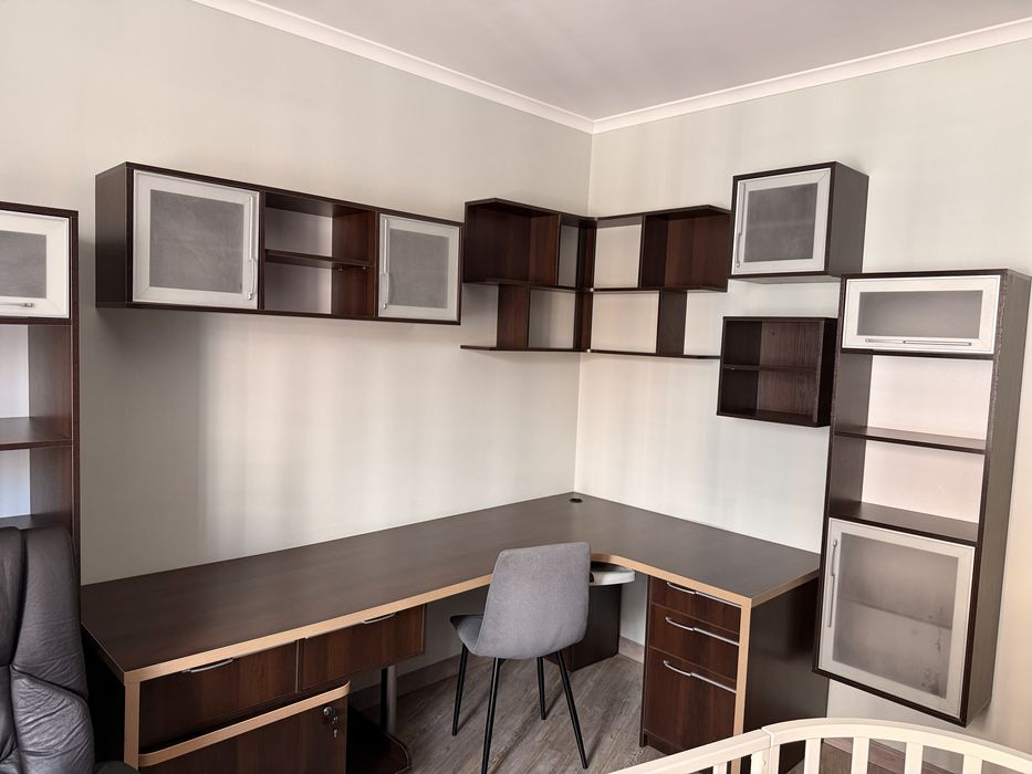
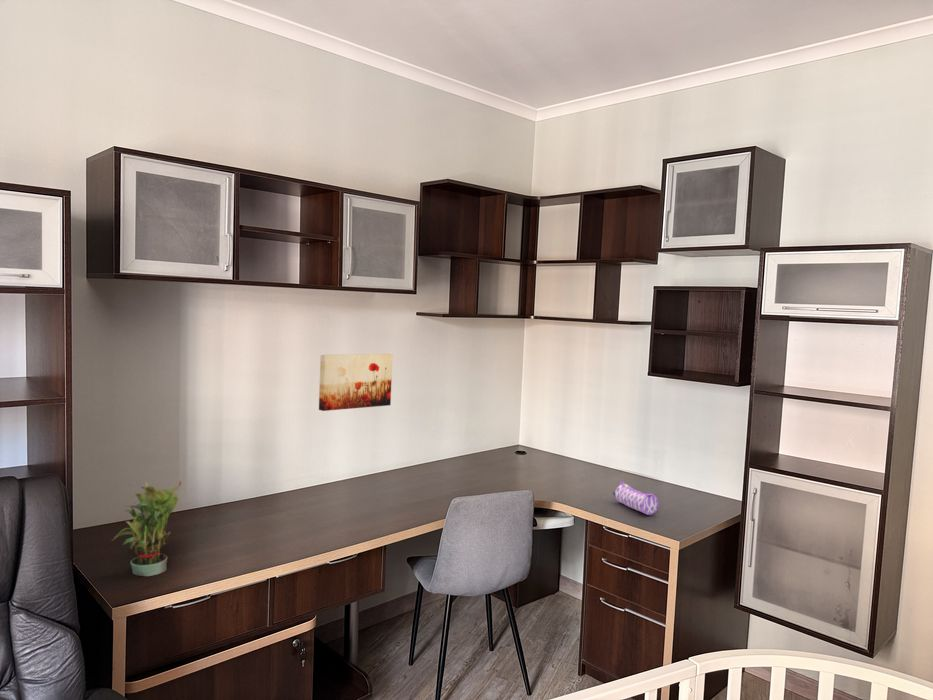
+ wall art (357, 381)
+ potted plant (146, 525)
+ pencil case (636, 498)
